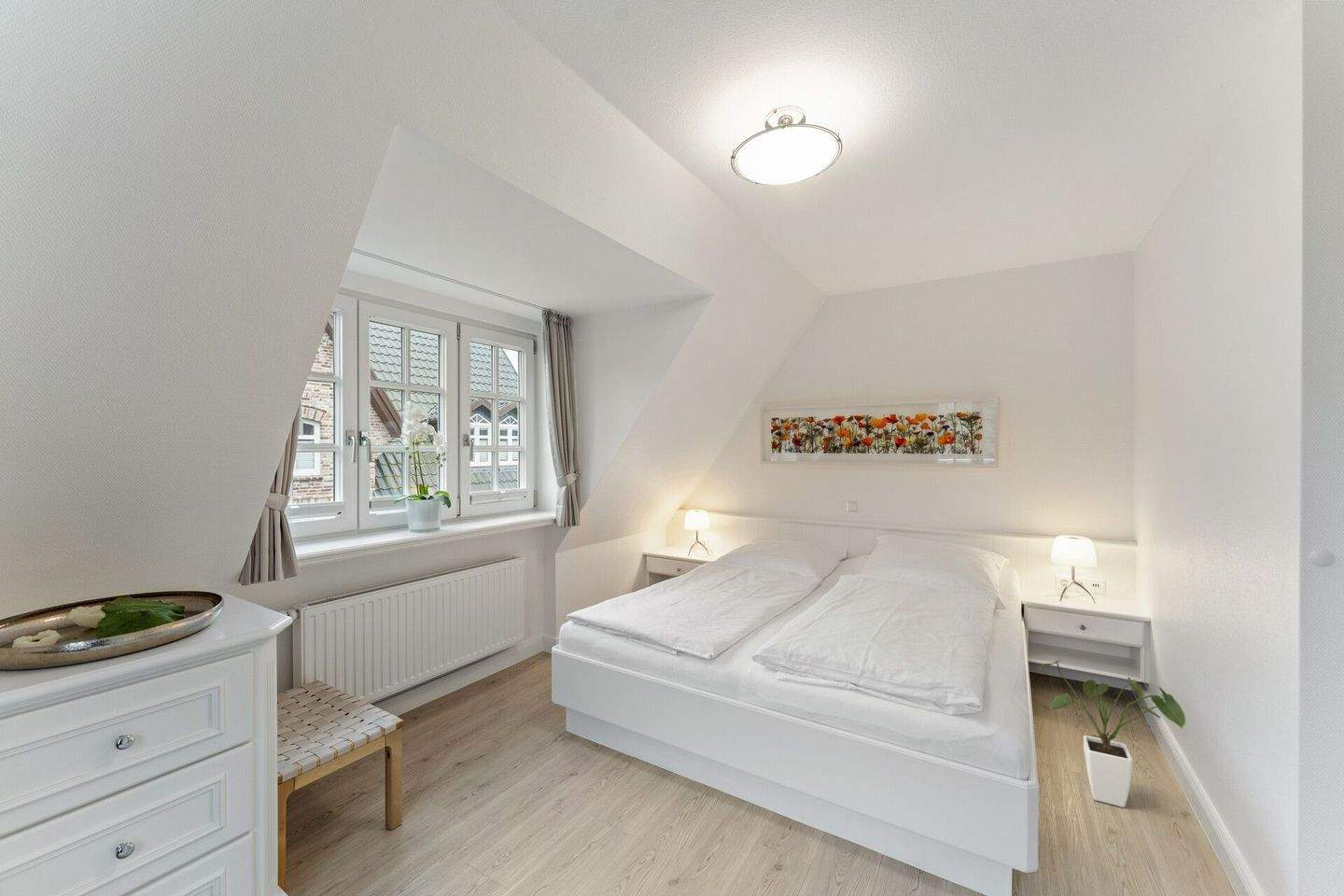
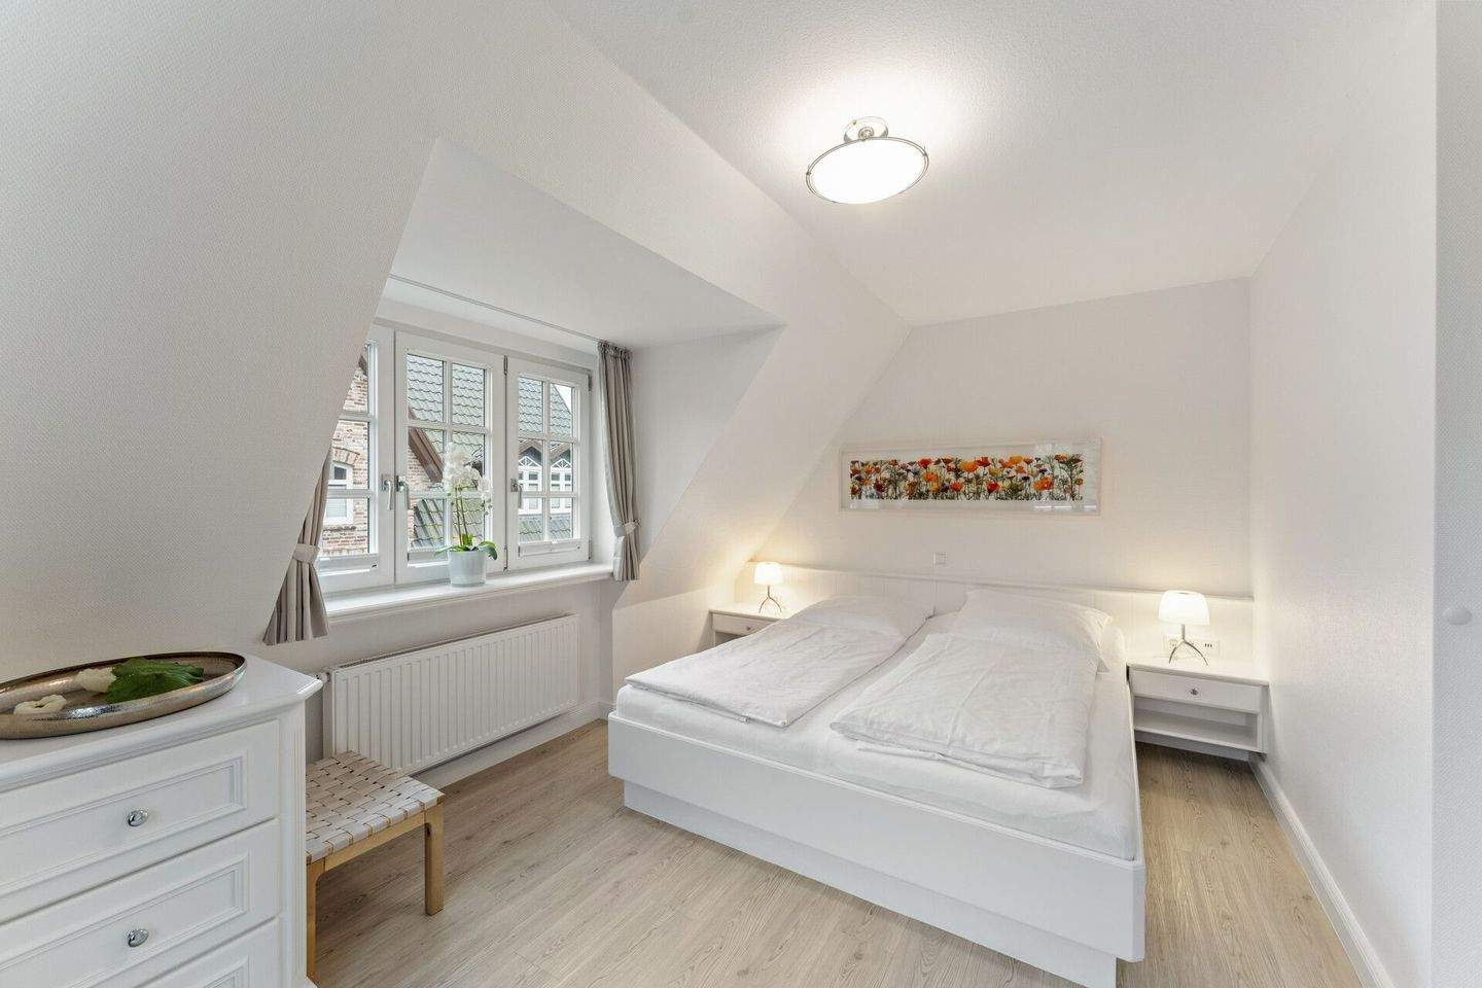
- house plant (1110, 739)
